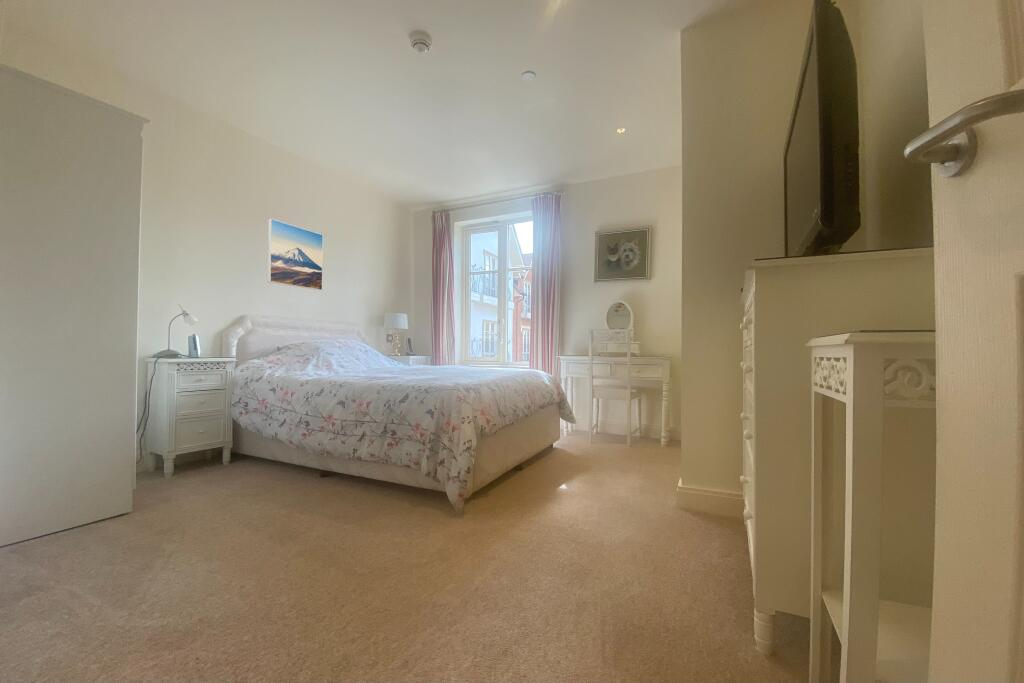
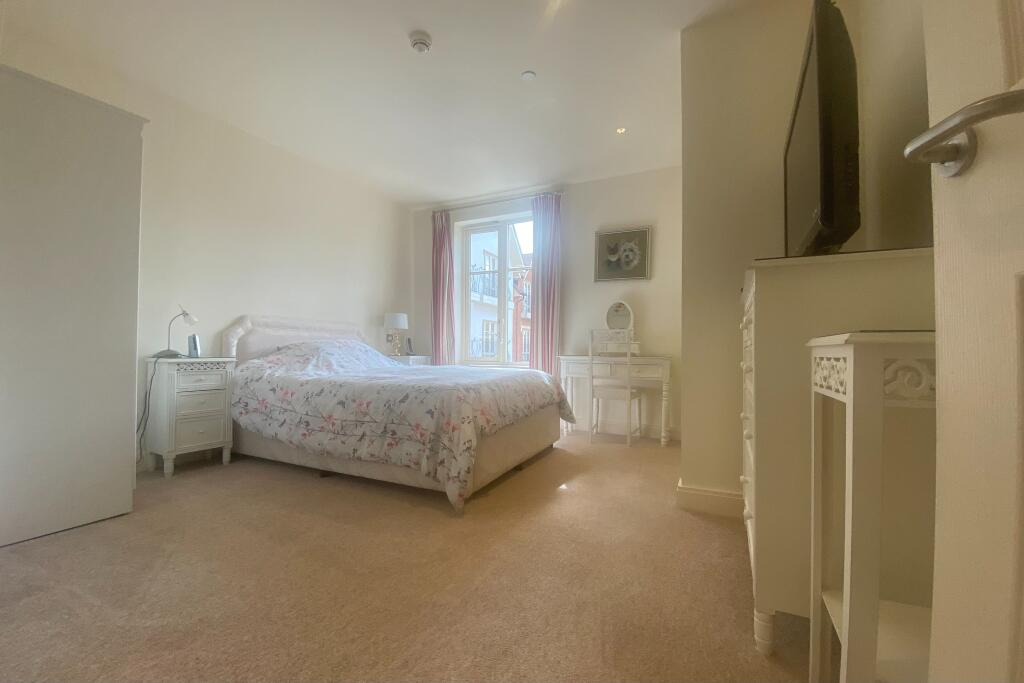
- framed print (297, 256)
